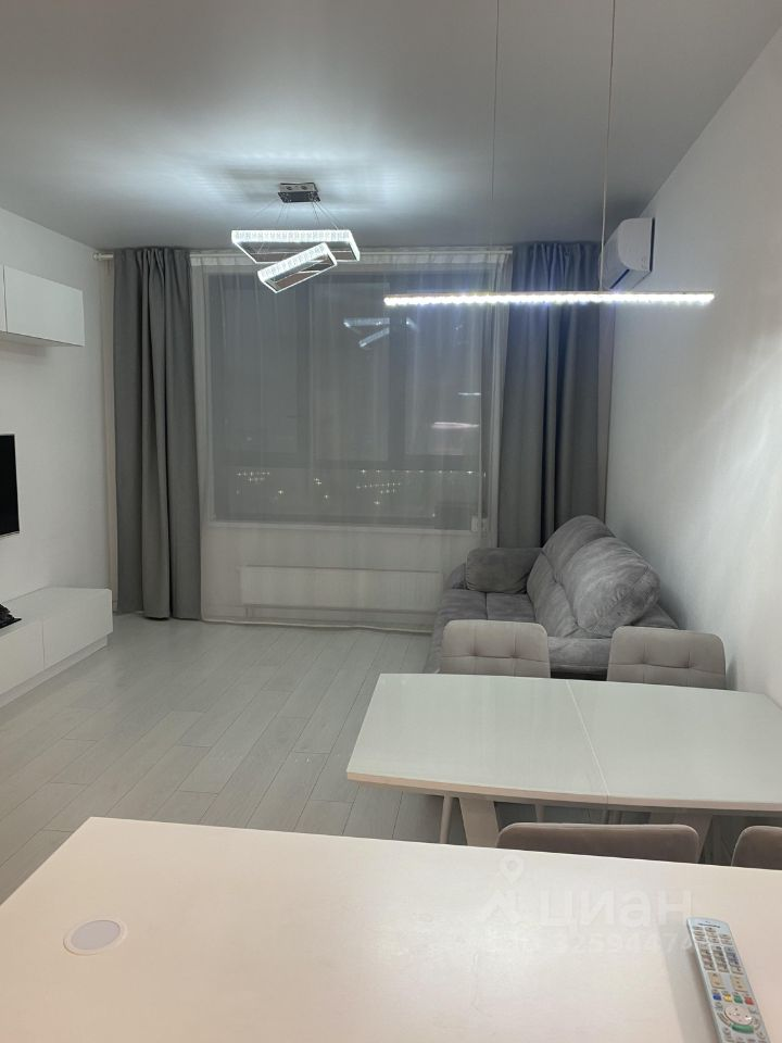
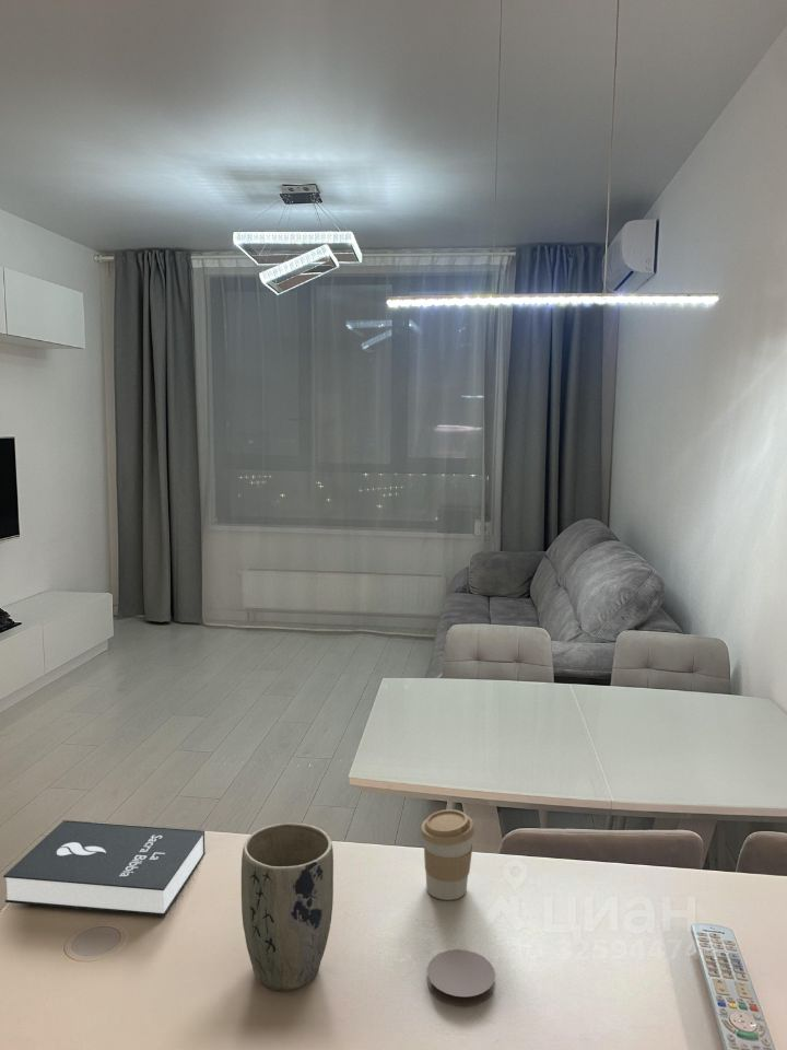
+ plant pot (287, 907)
+ booklet (110, 864)
+ coaster (460, 976)
+ coffee cup (447, 852)
